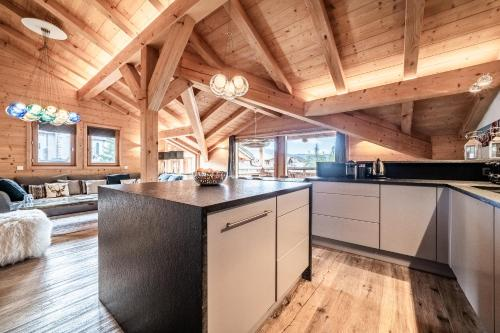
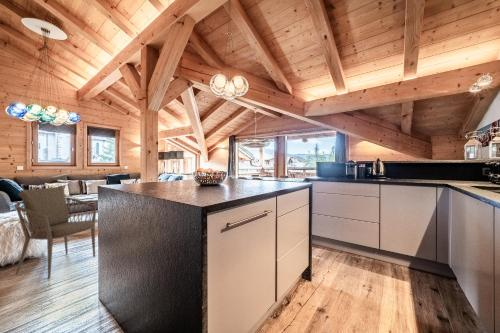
+ armchair (58, 226)
